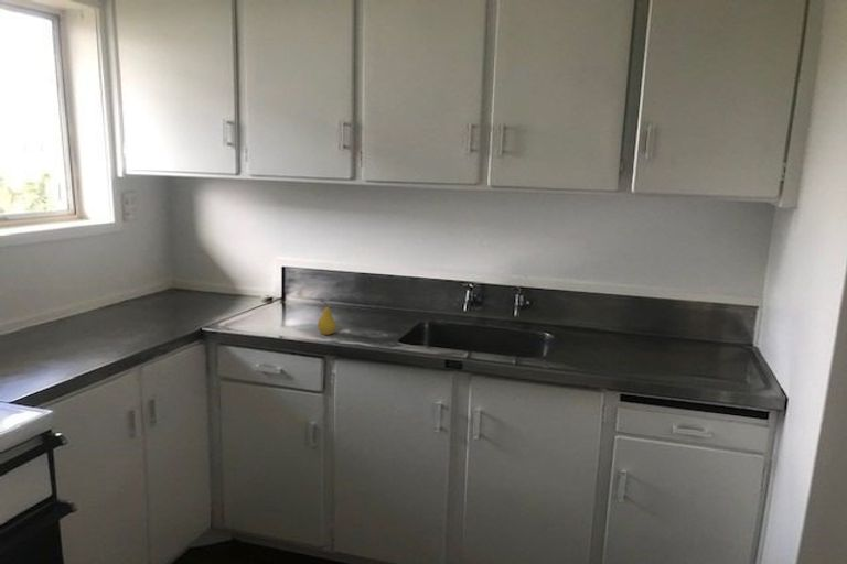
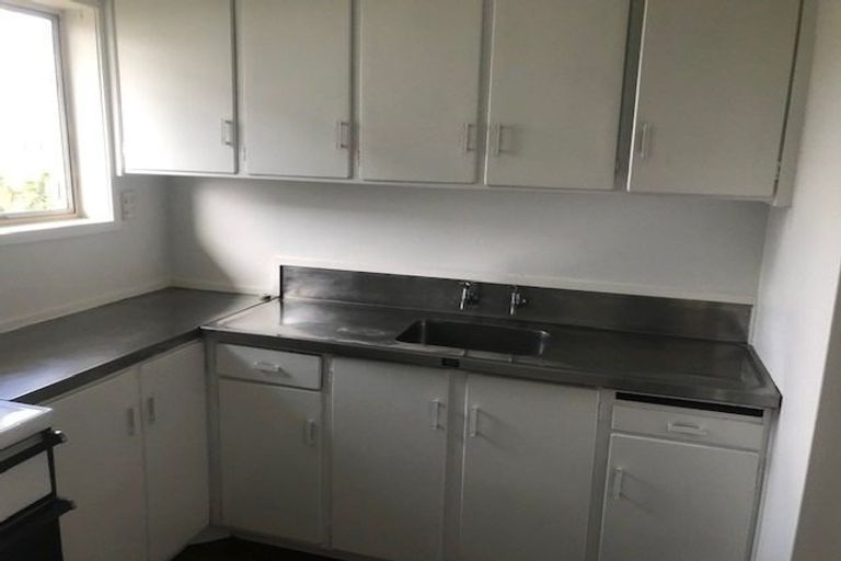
- fruit (326, 316)
